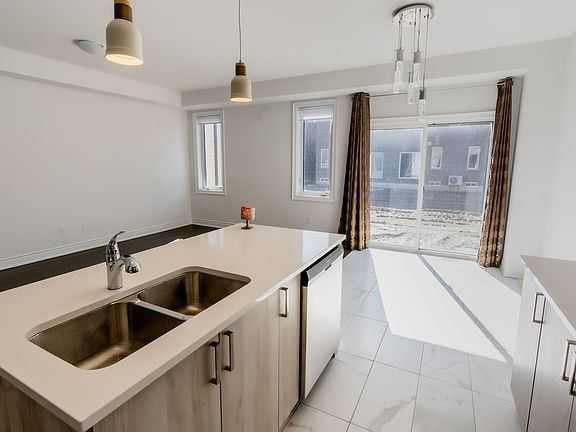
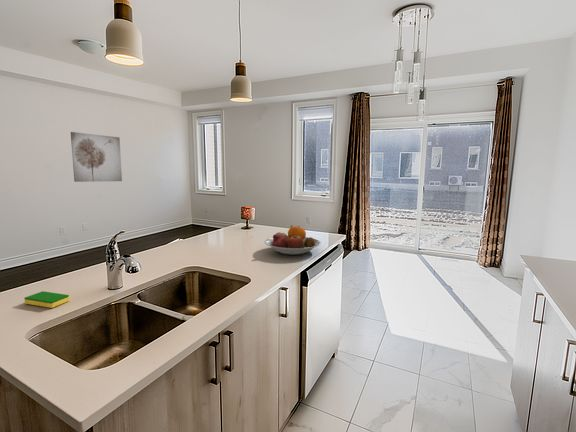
+ fruit bowl (292, 239)
+ wall art (98, 158)
+ dish sponge (47, 299)
